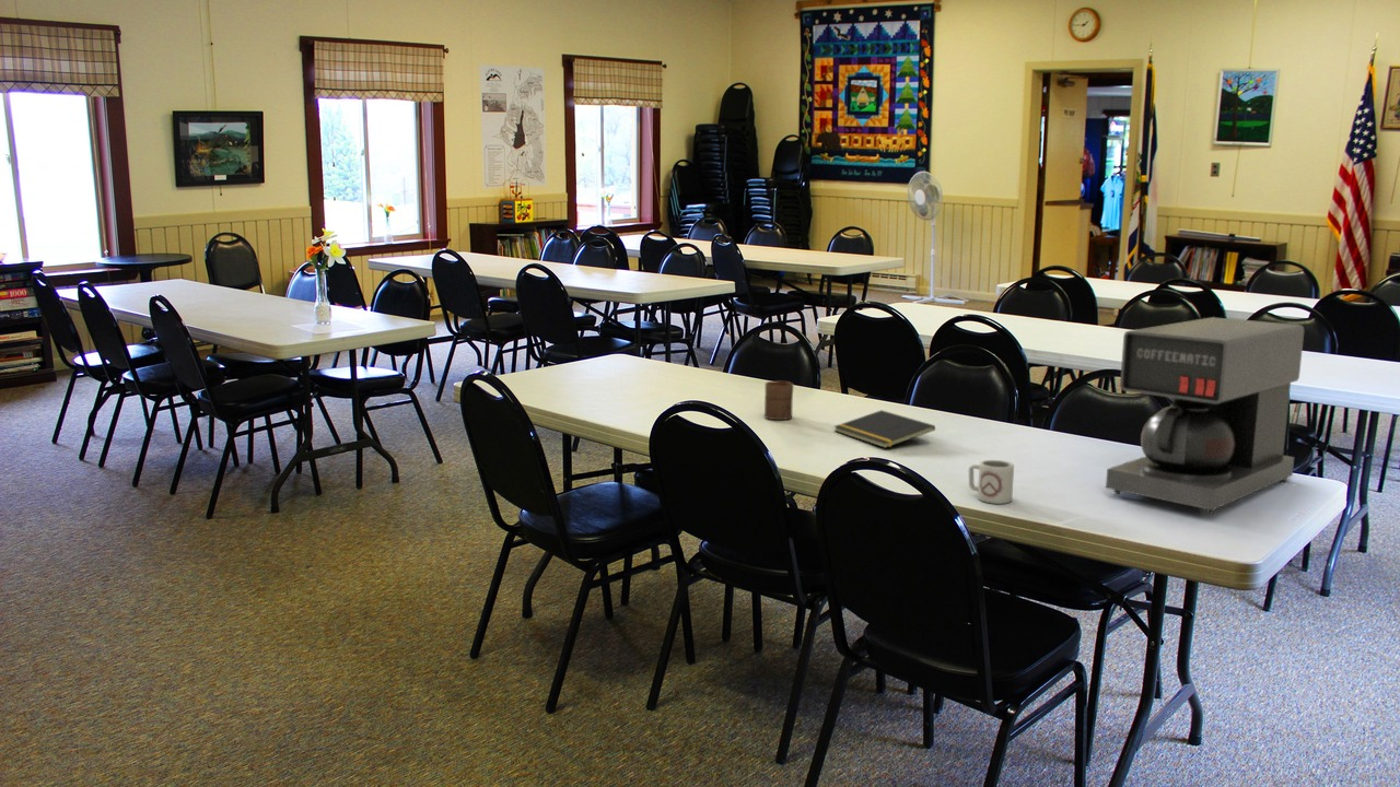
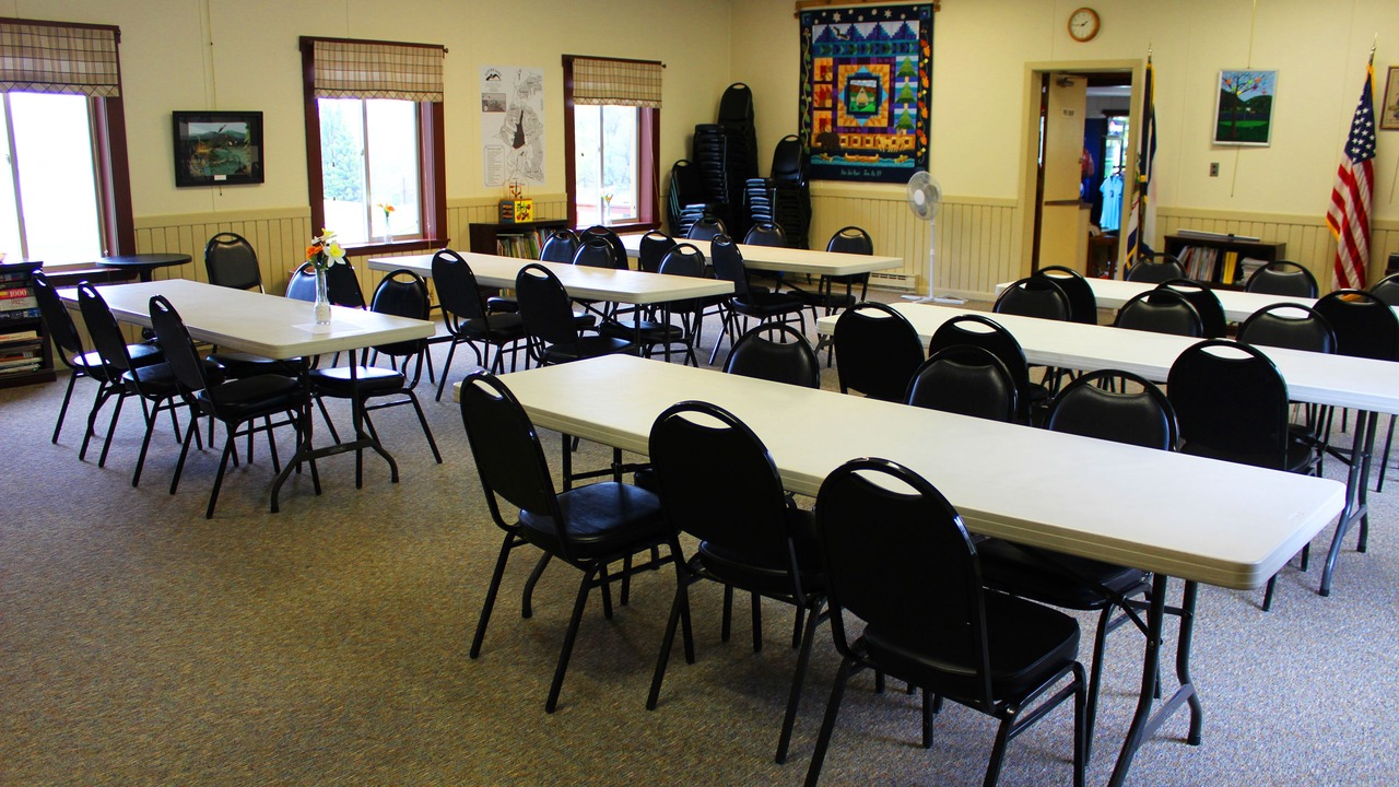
- cup (779, 400)
- notepad (883, 427)
- cup (990, 480)
- coffee maker (1209, 409)
